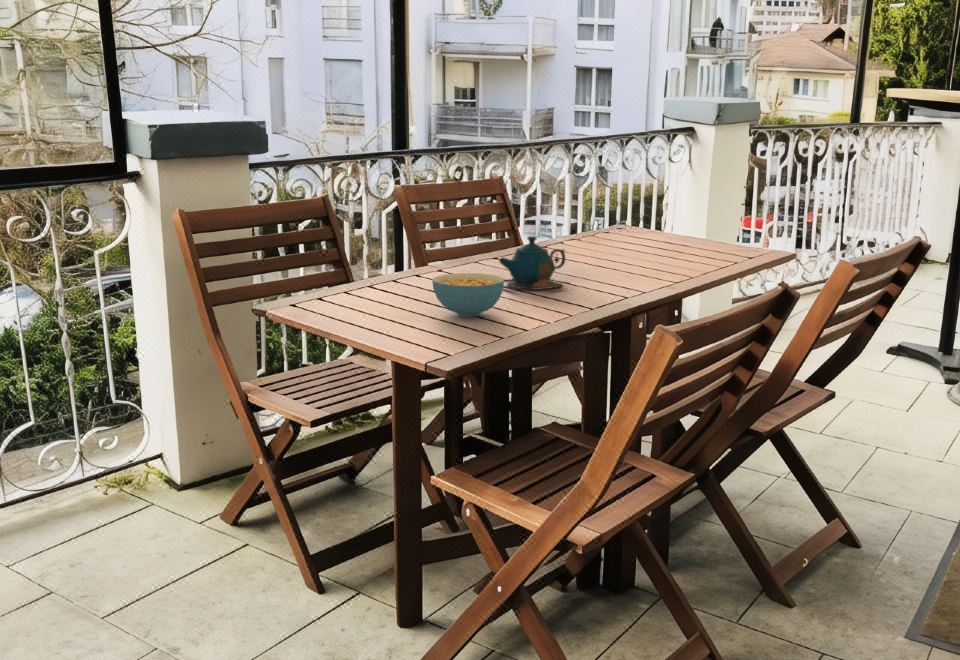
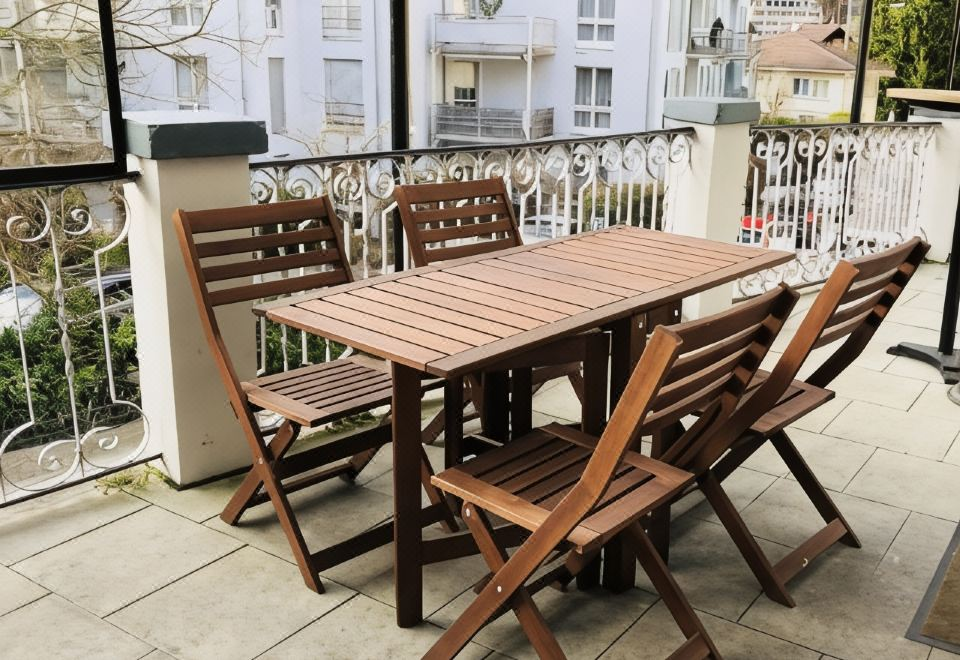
- cereal bowl (468, 296)
- teapot (534, 260)
